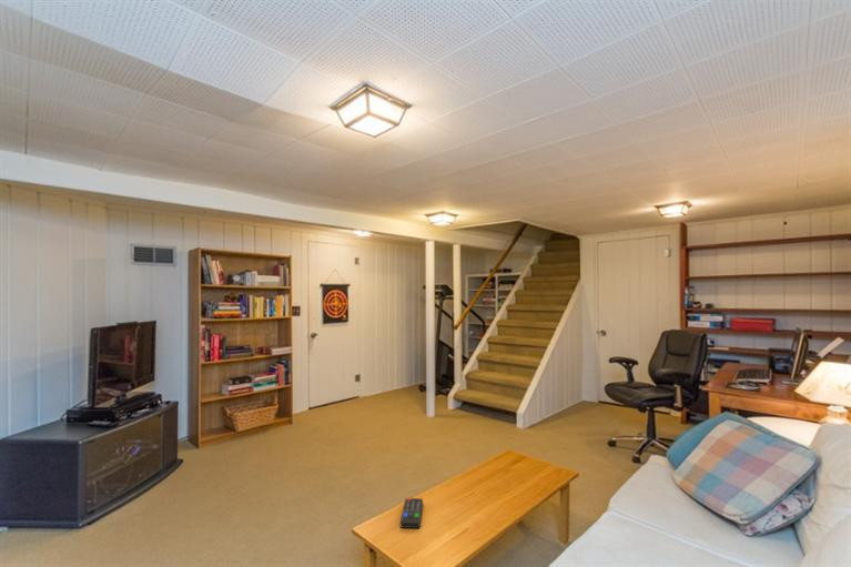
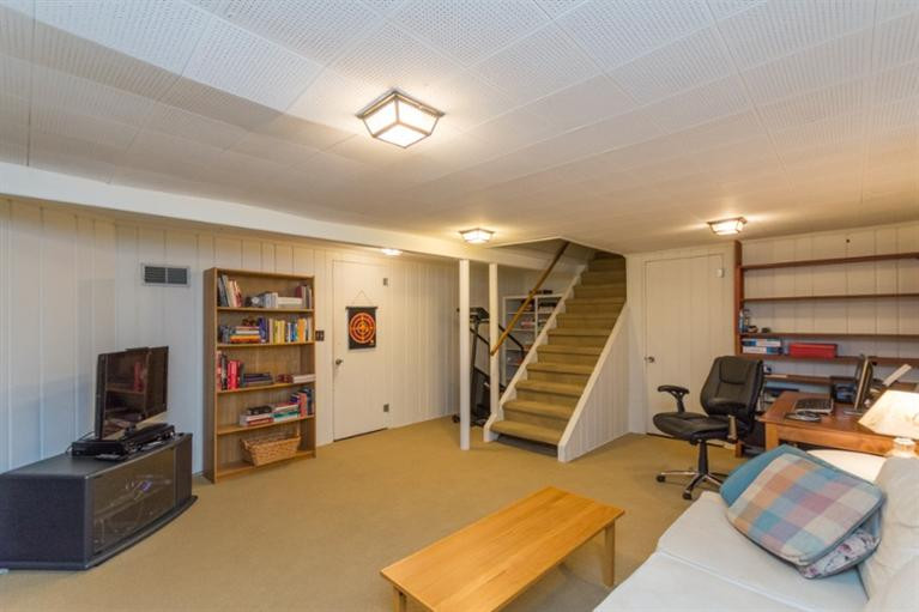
- remote control (412, 512)
